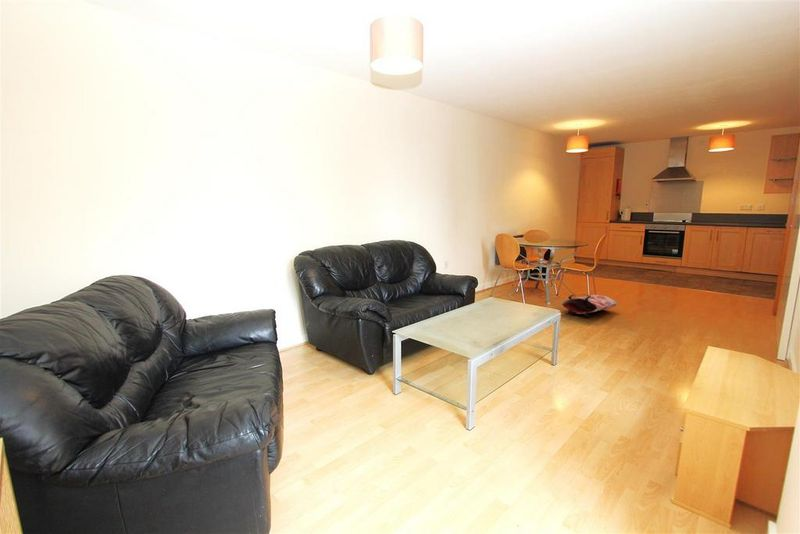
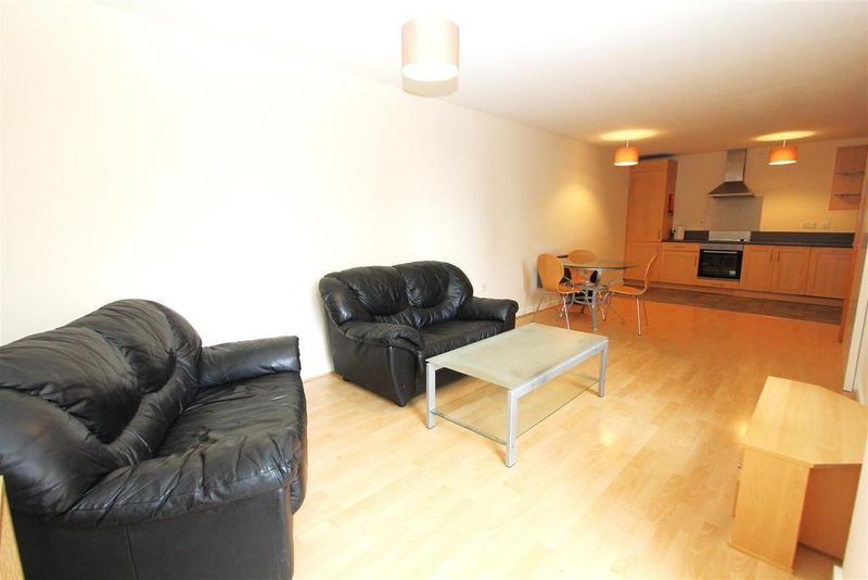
- bag (590, 302)
